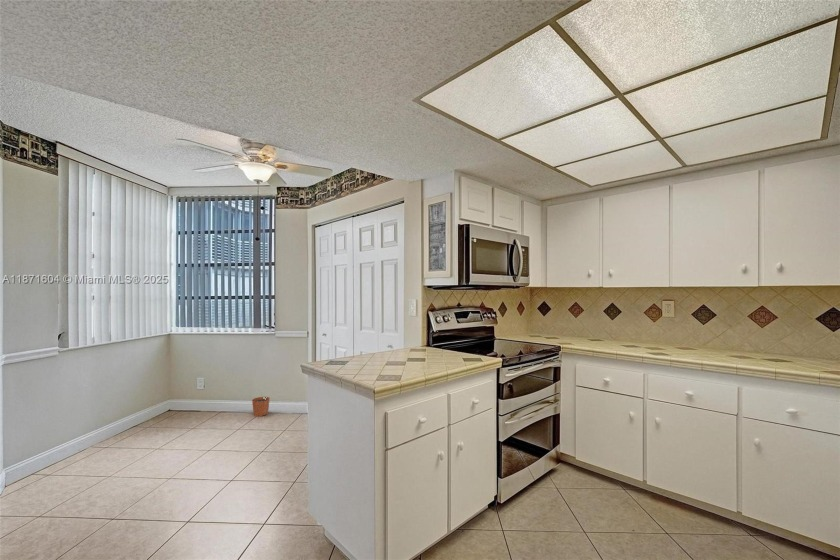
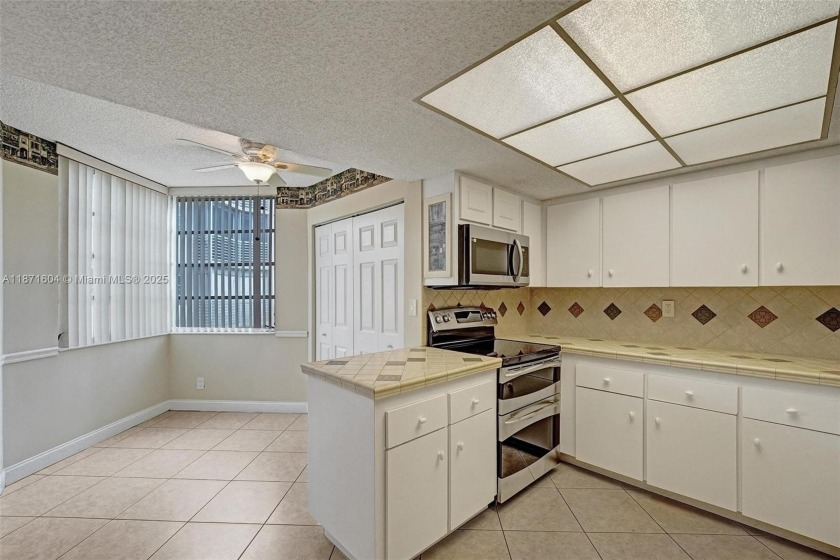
- plant pot (260, 402)
